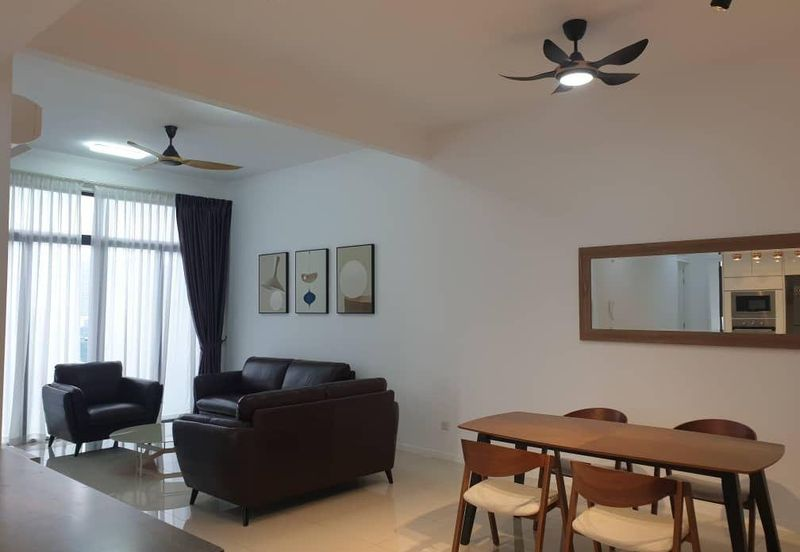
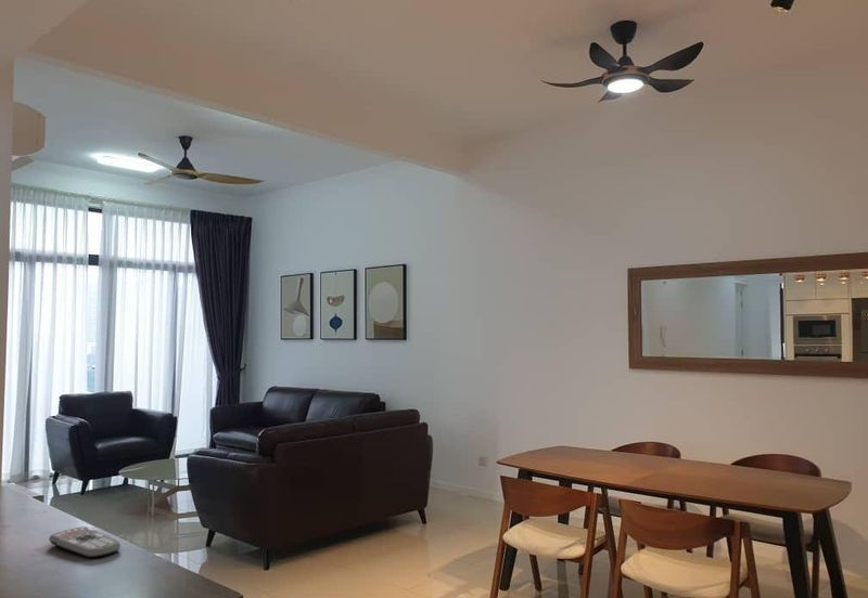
+ remote control (86, 542)
